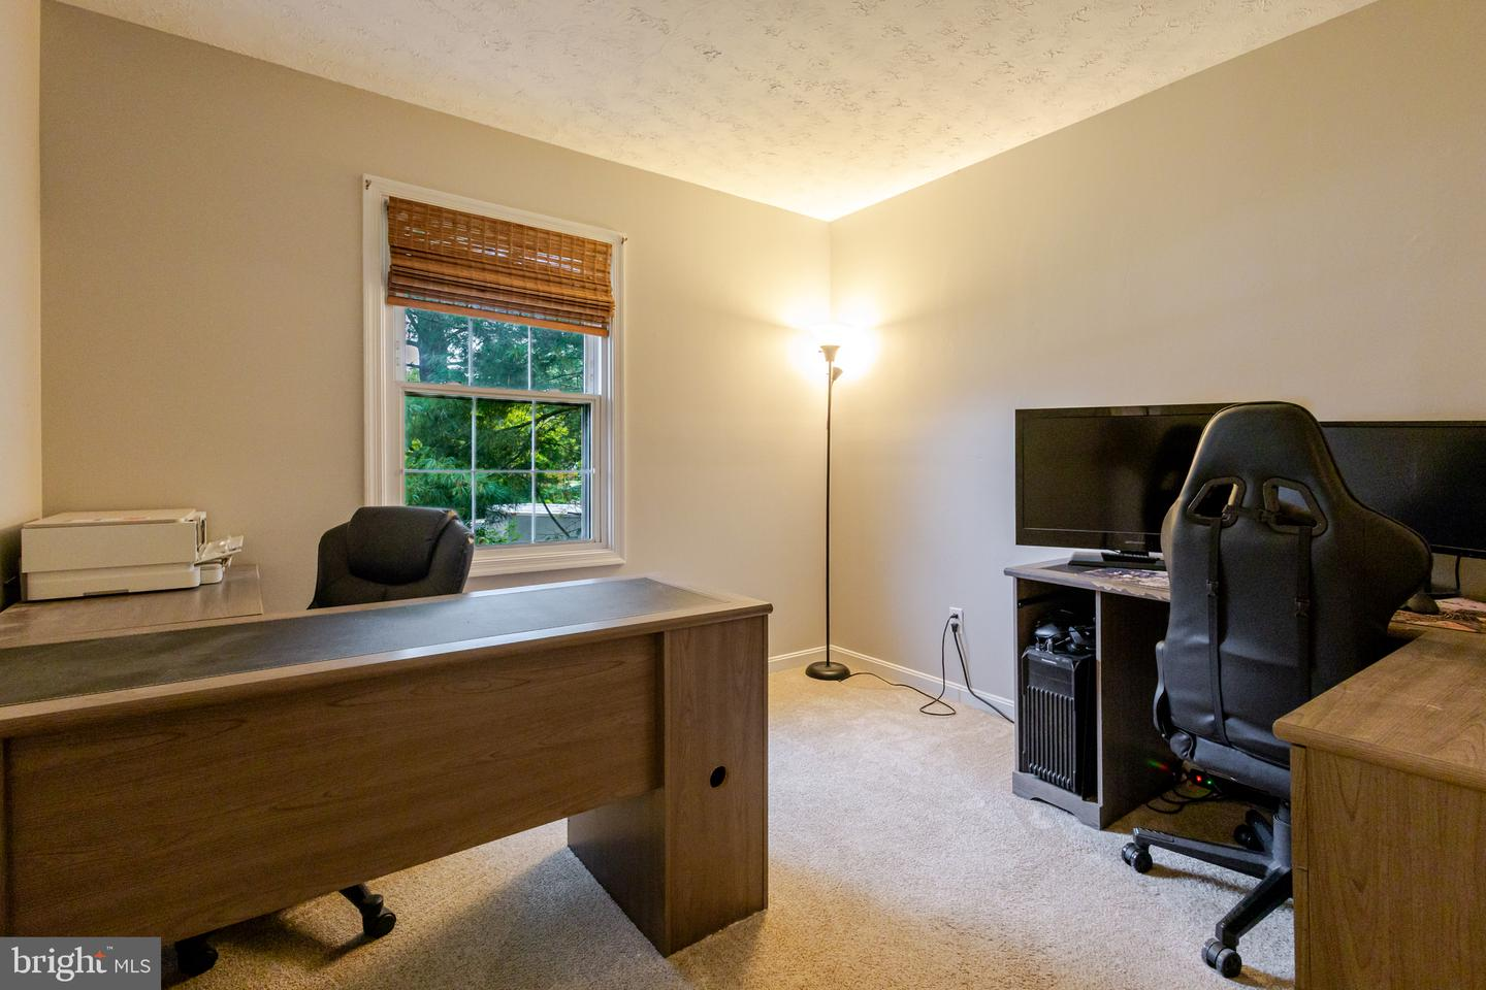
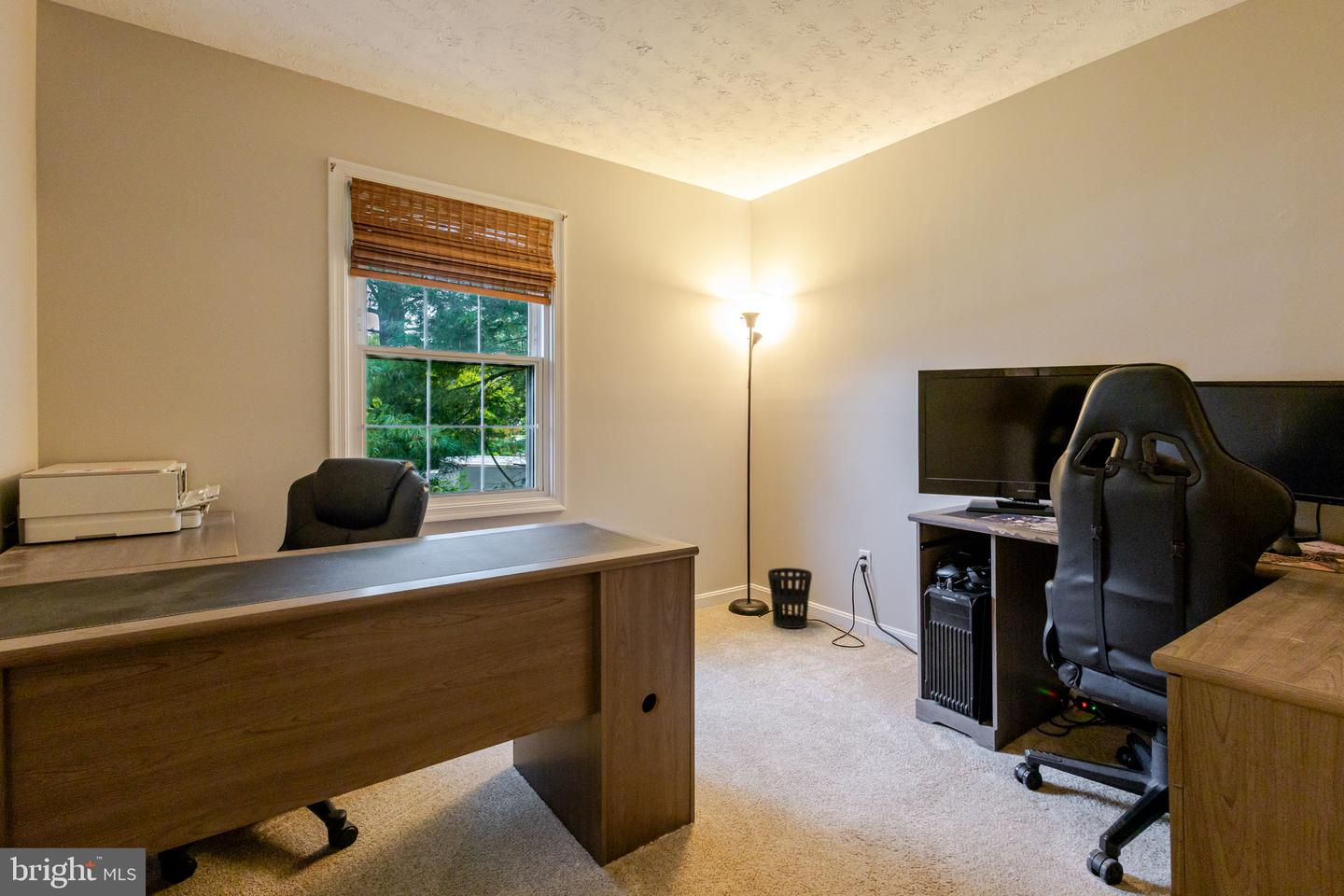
+ wastebasket (790, 597)
